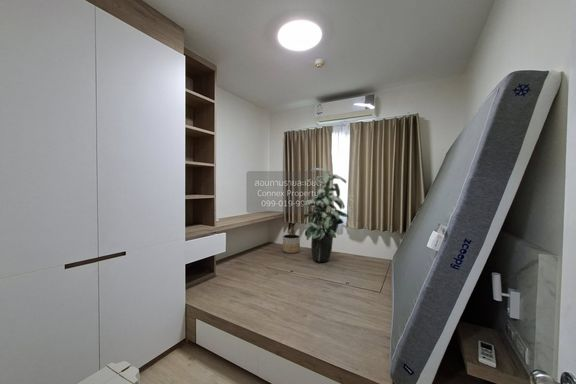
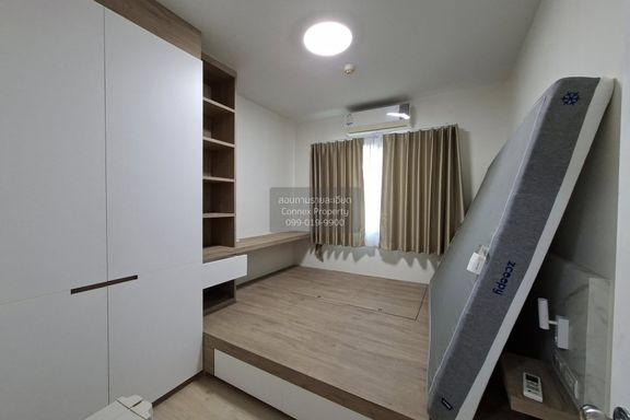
- planter (291, 243)
- indoor plant (322, 214)
